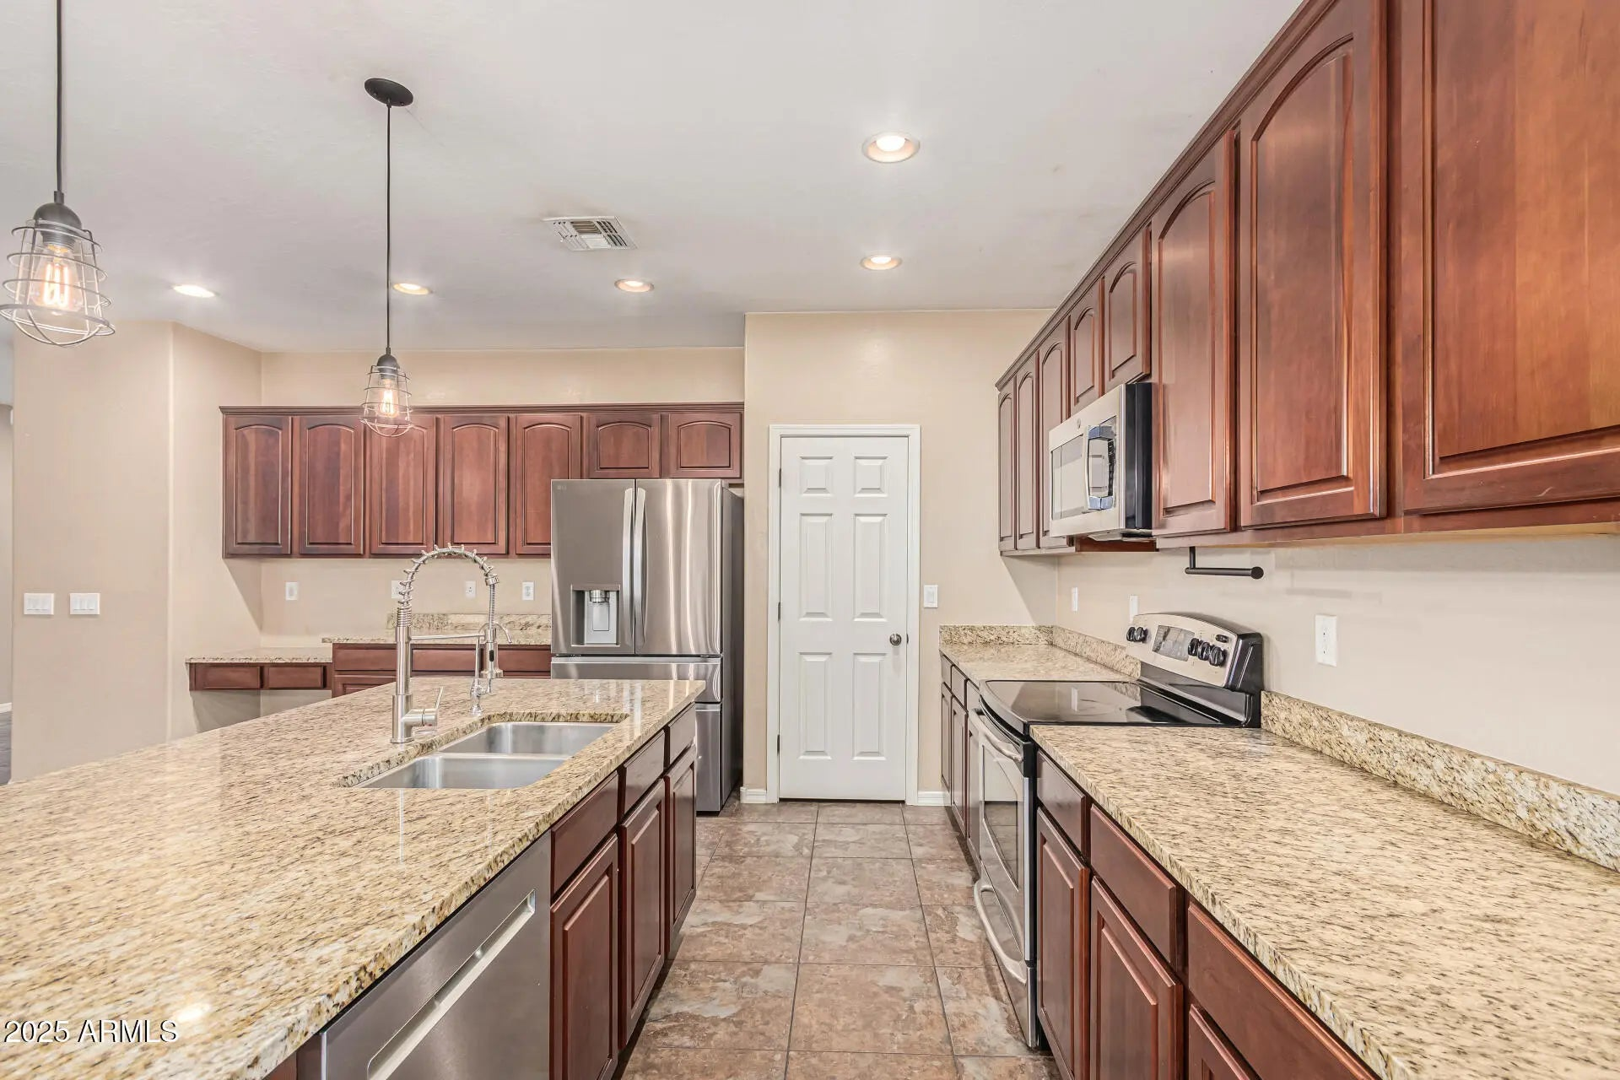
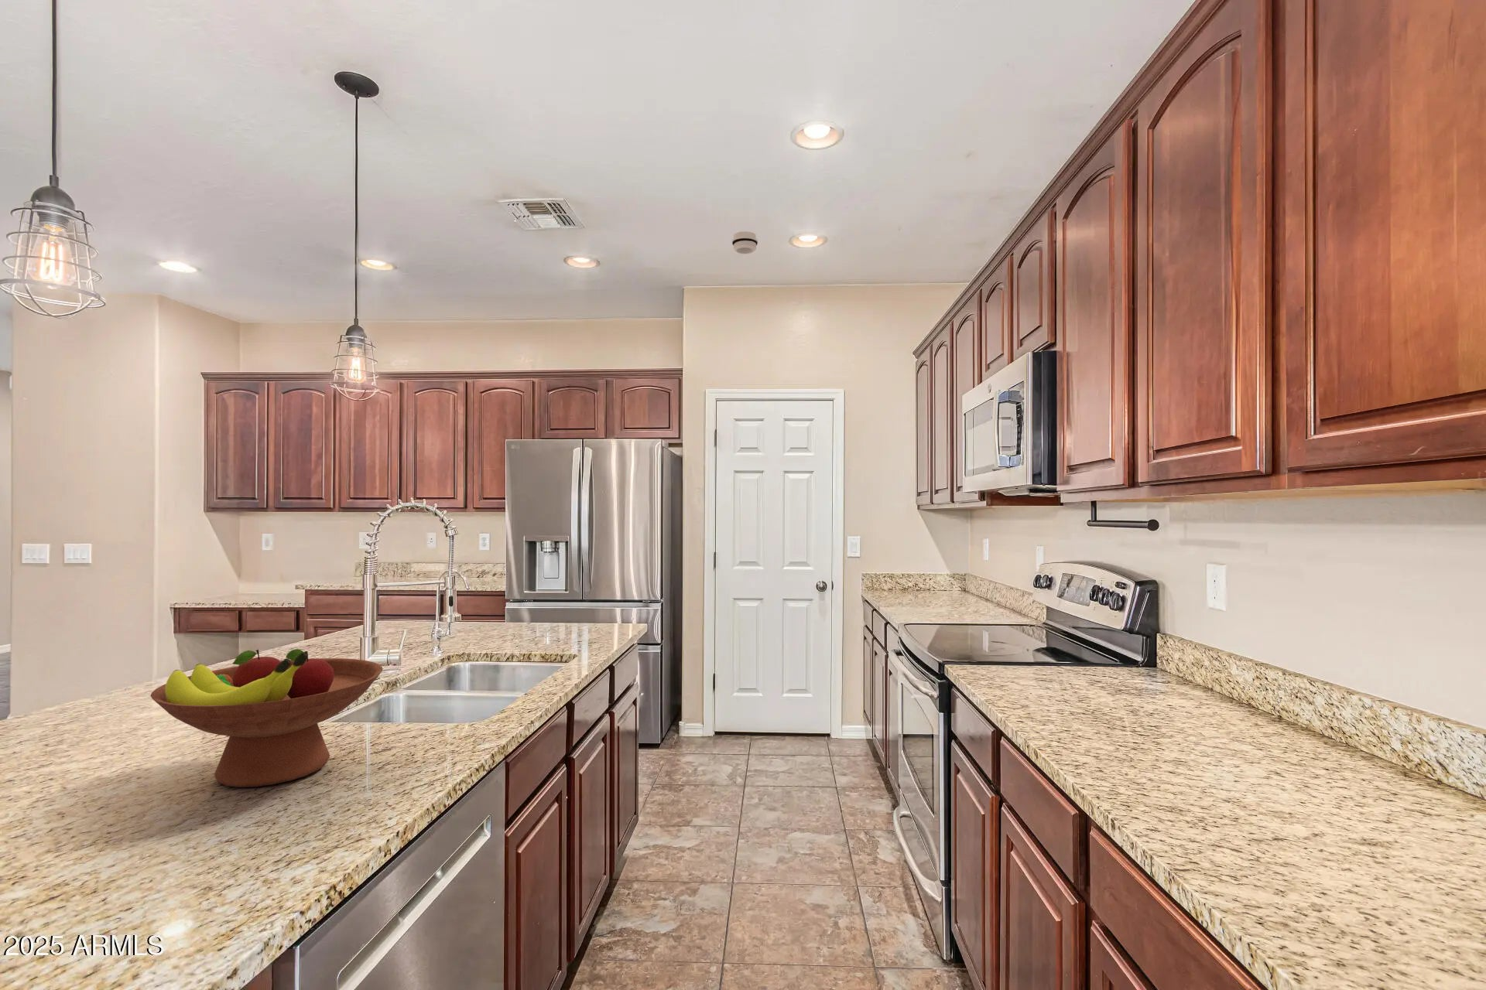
+ smoke detector (744, 243)
+ fruit bowl (274, 706)
